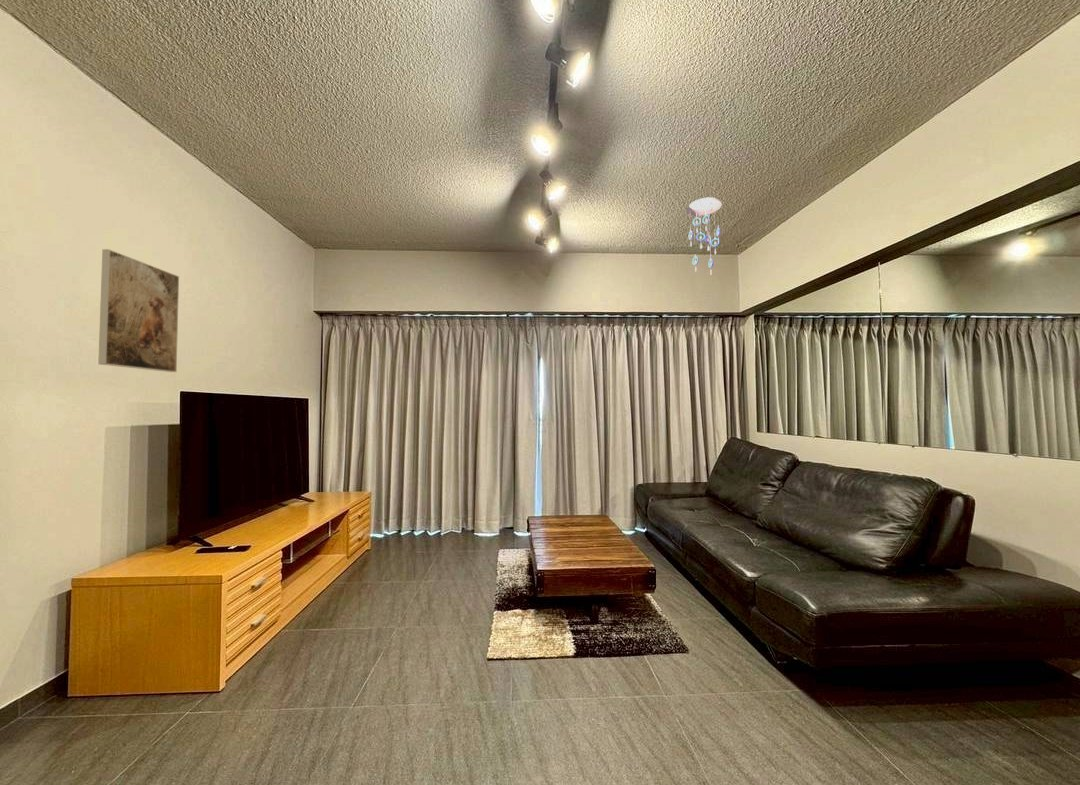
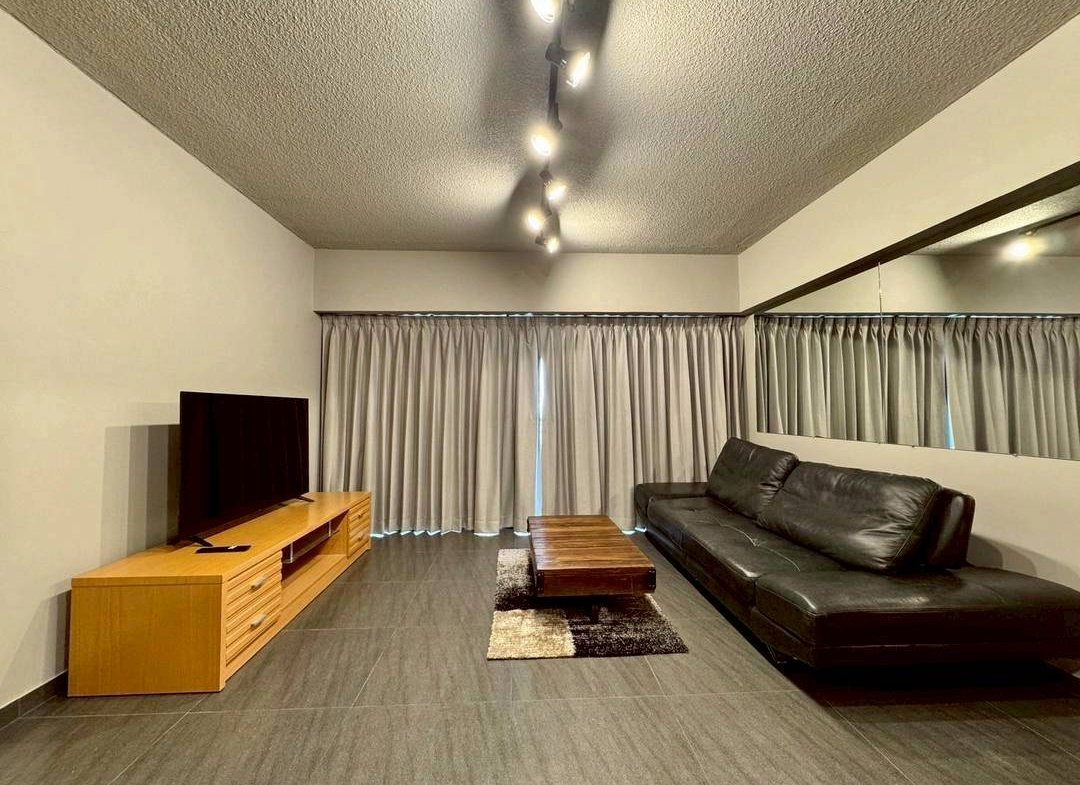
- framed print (142, 316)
- ceiling mobile (705, 239)
